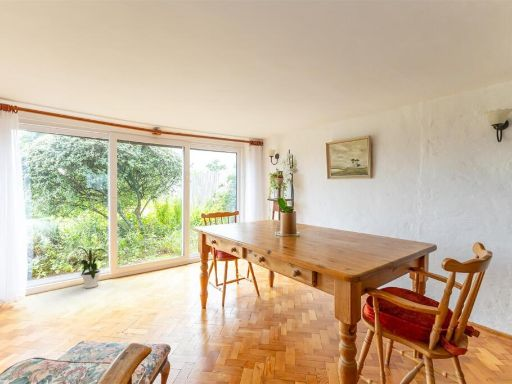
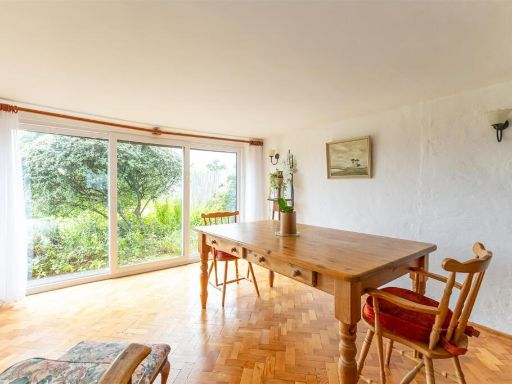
- house plant (89, 266)
